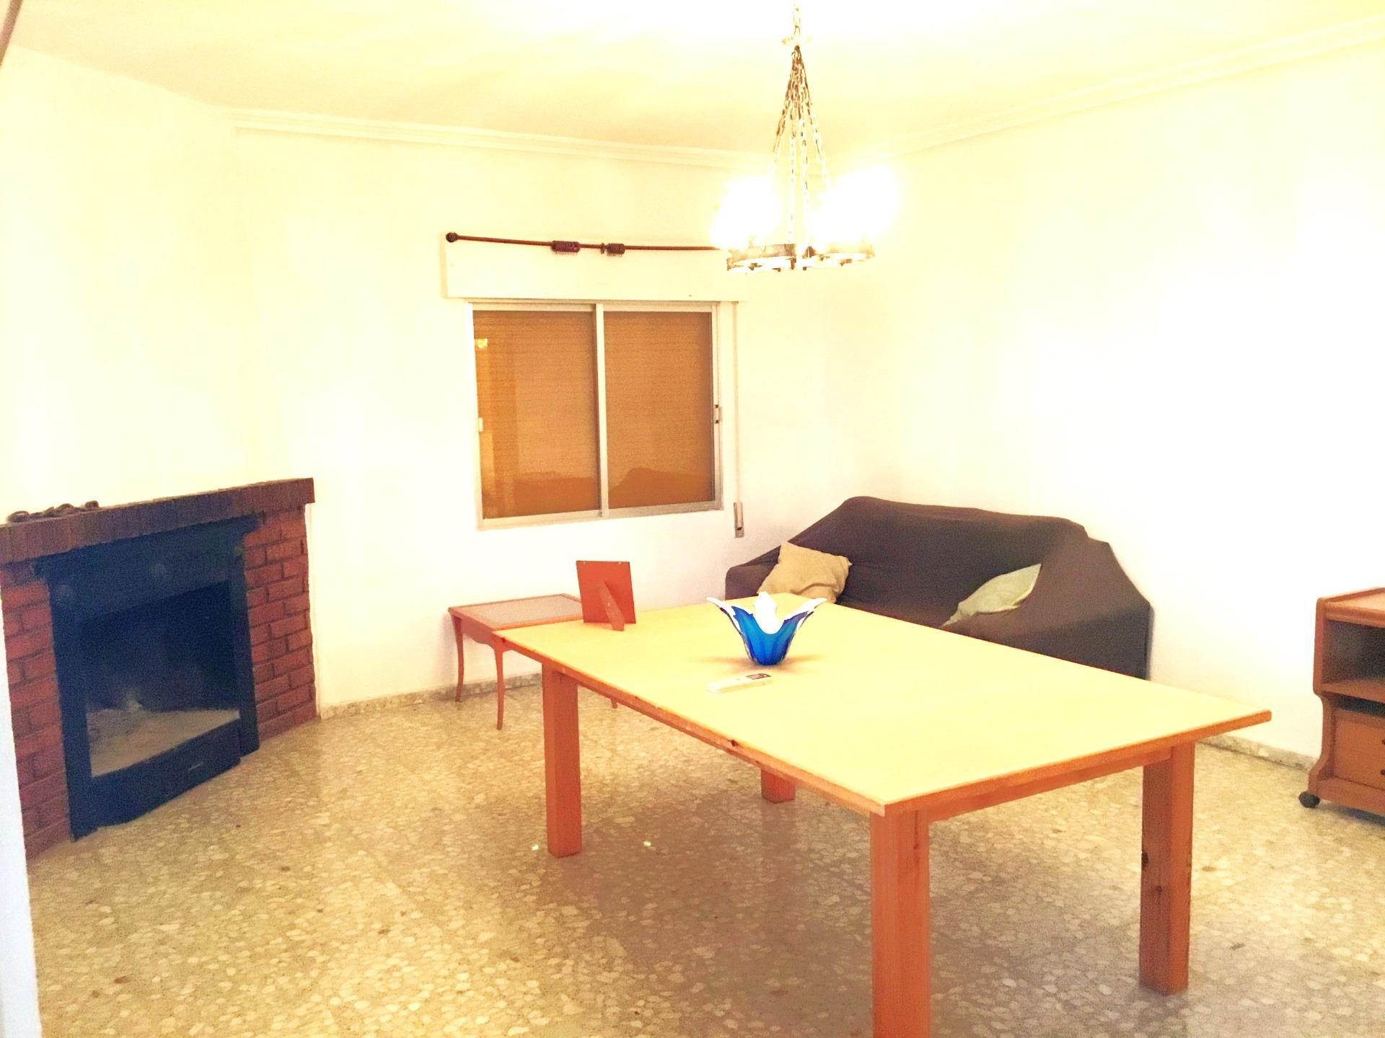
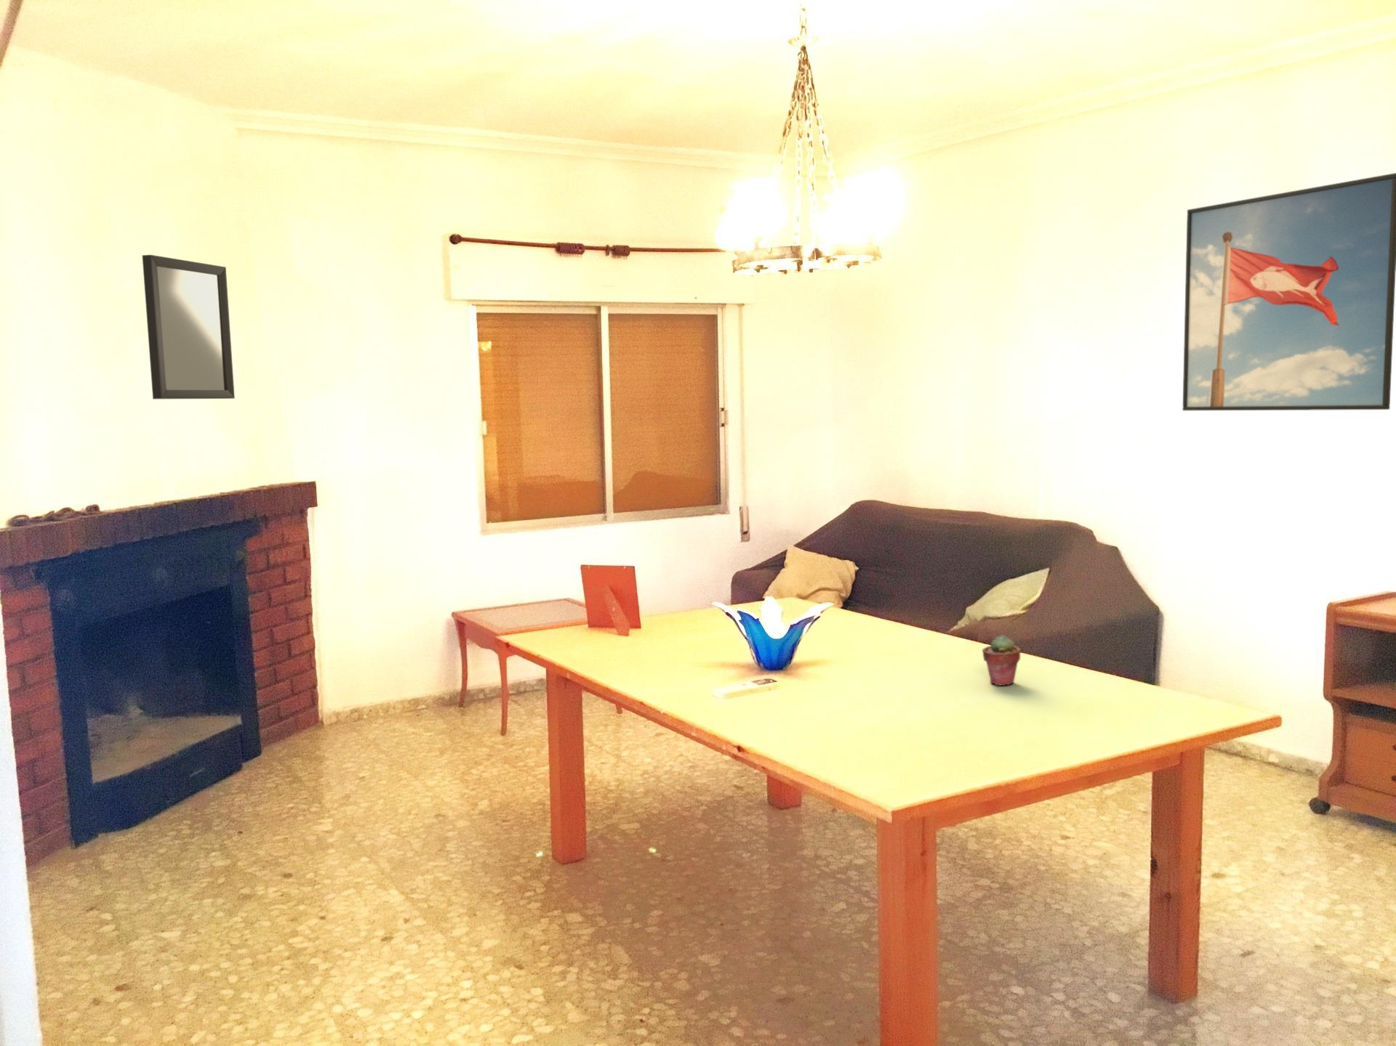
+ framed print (1281, 302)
+ potted succulent (1001, 659)
+ home mirror (190, 331)
